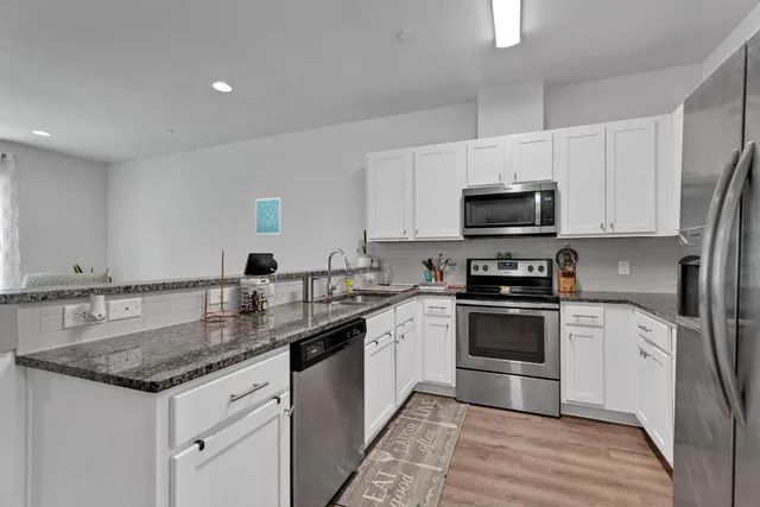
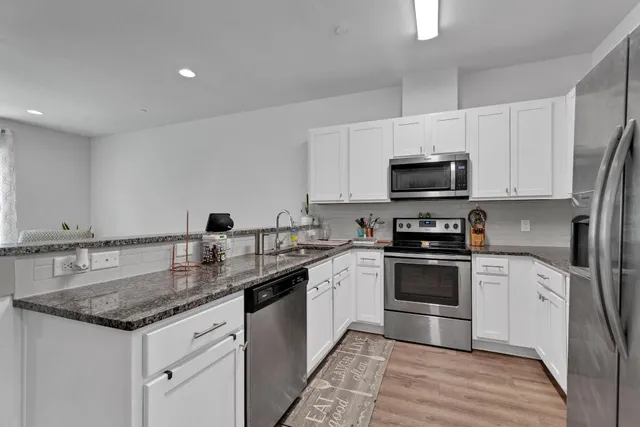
- wall art (267, 216)
